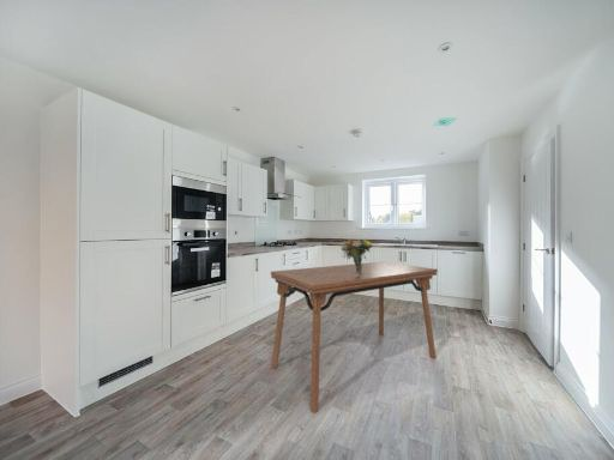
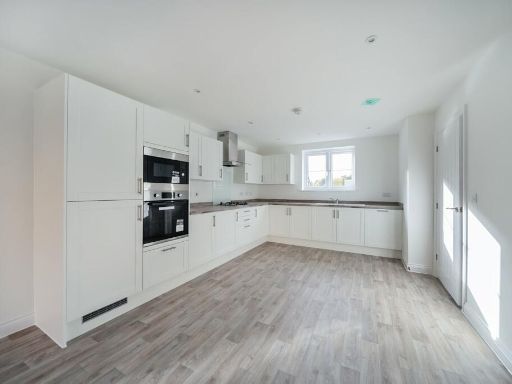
- bouquet (357, 256)
- dining table (379, 315)
